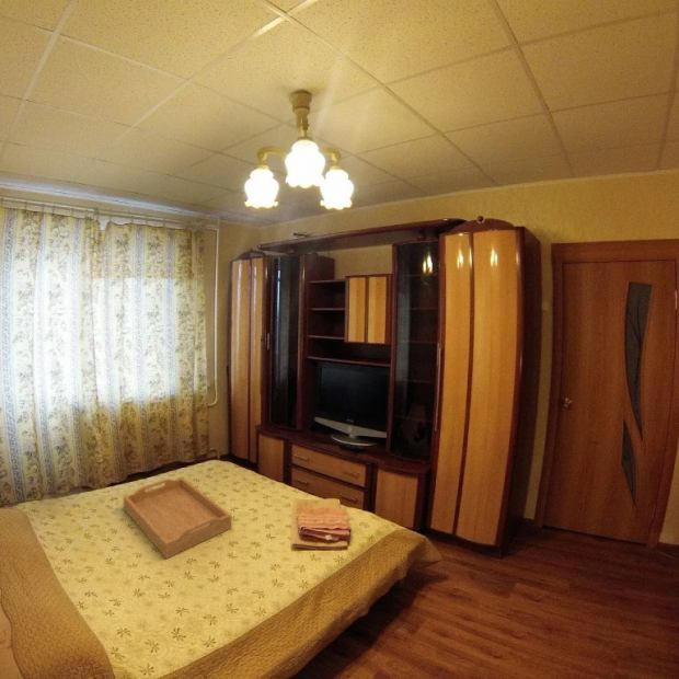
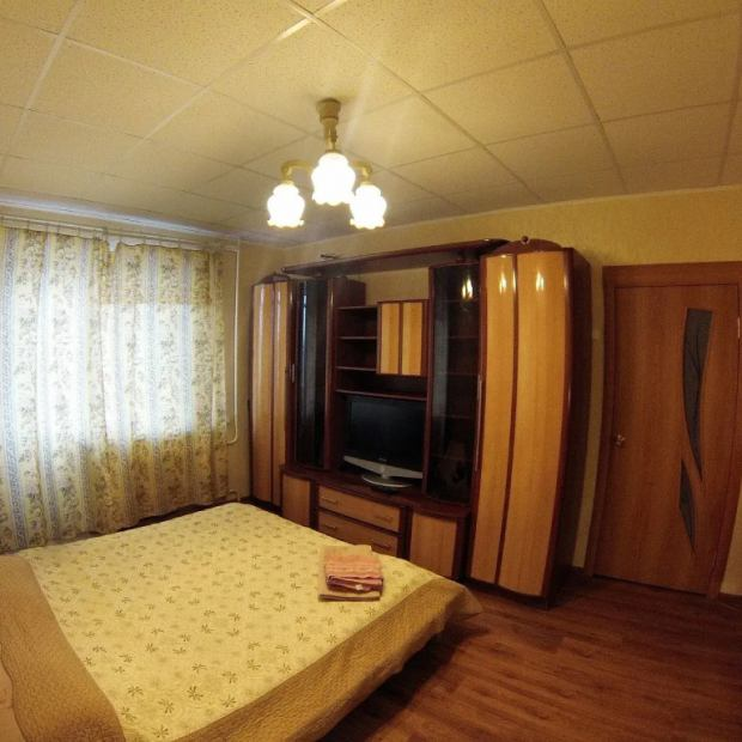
- serving tray (175, 509)
